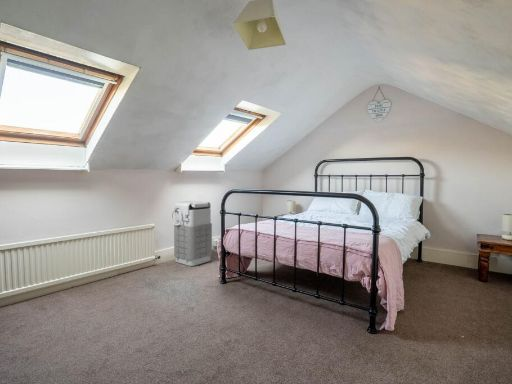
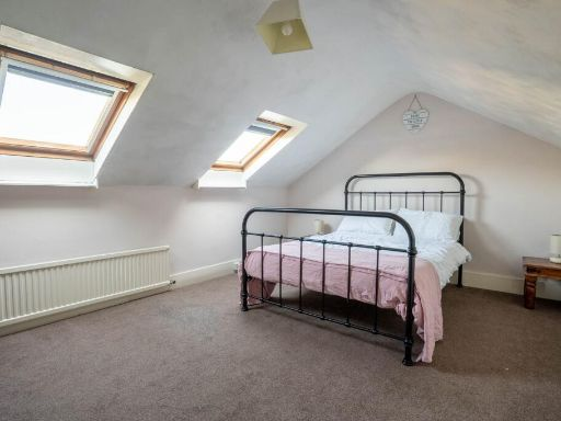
- grenade (192, 231)
